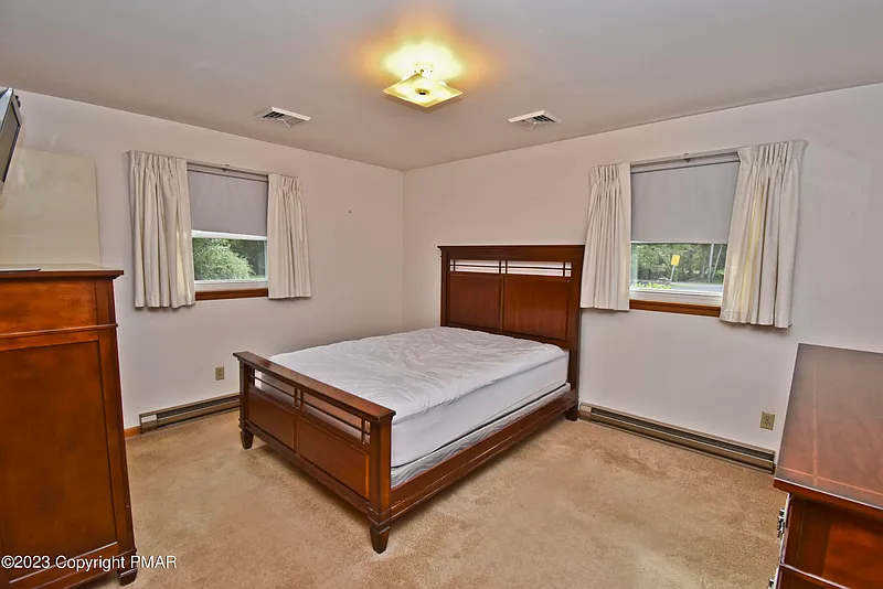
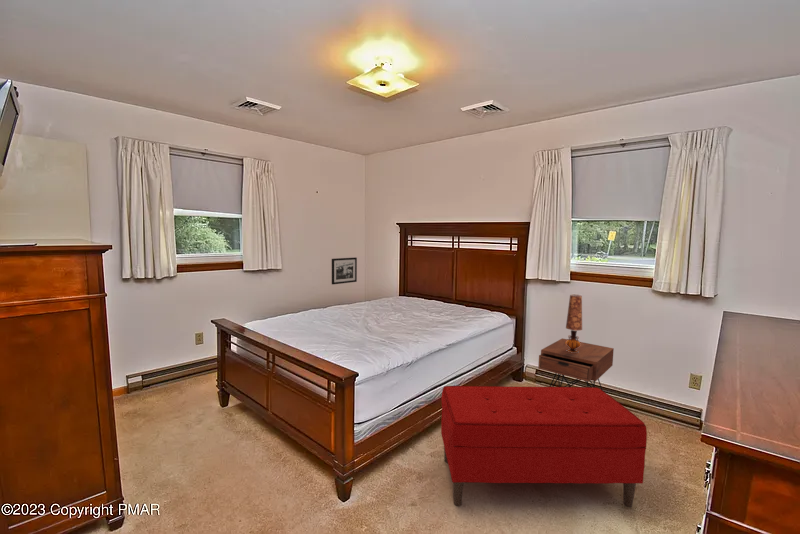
+ picture frame (344, 270)
+ bench (532, 442)
+ nightstand (574, 380)
+ table lamp (574, 323)
